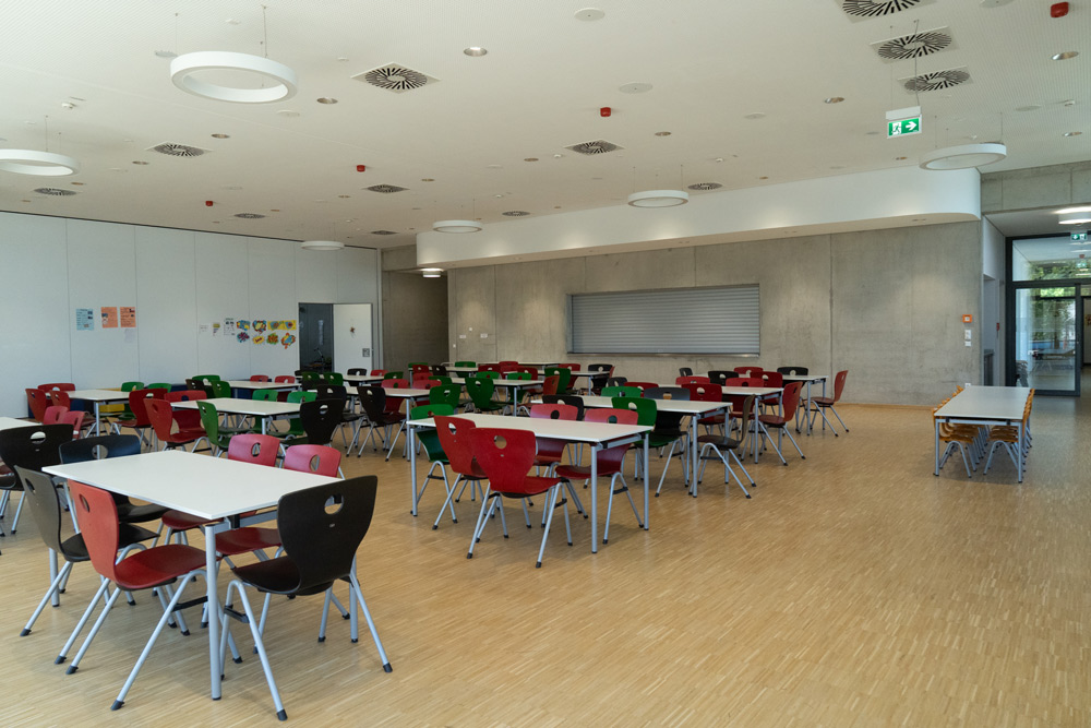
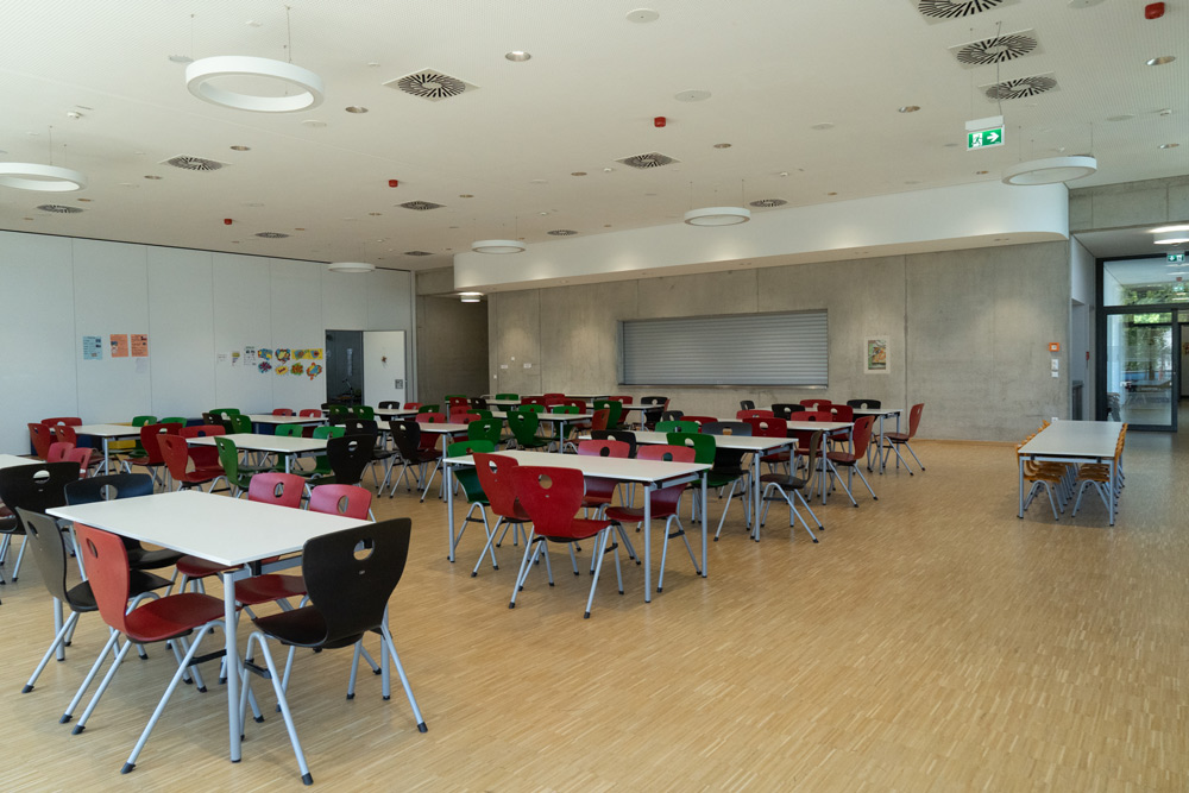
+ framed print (876, 354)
